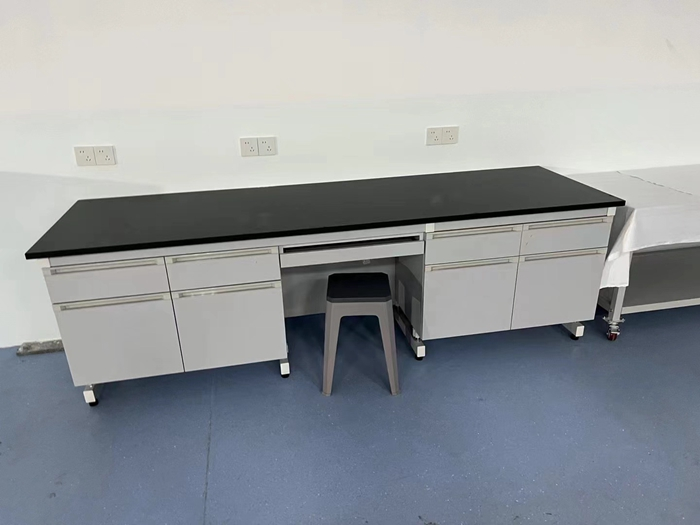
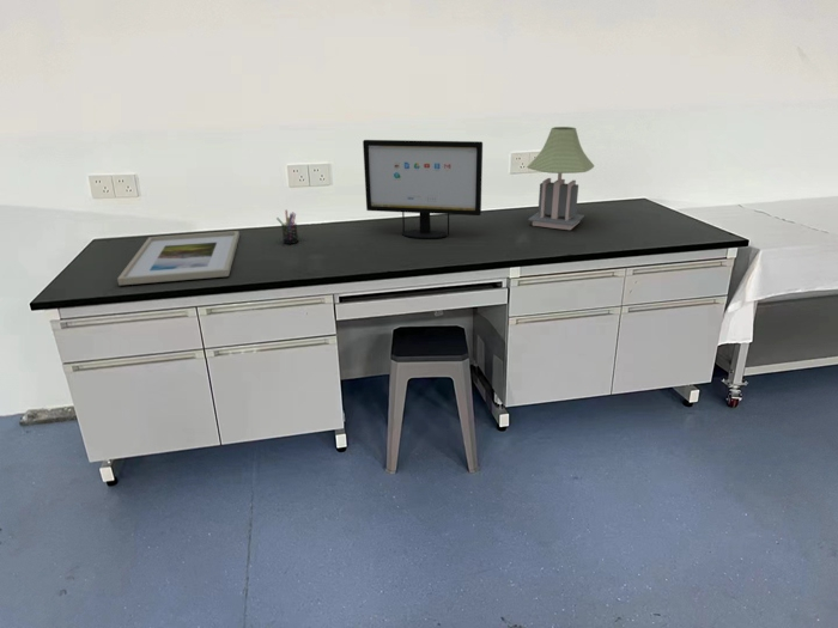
+ desk lamp (559, 177)
+ computer monitor (421, 189)
+ pen holder (287, 226)
+ picture frame (184, 255)
